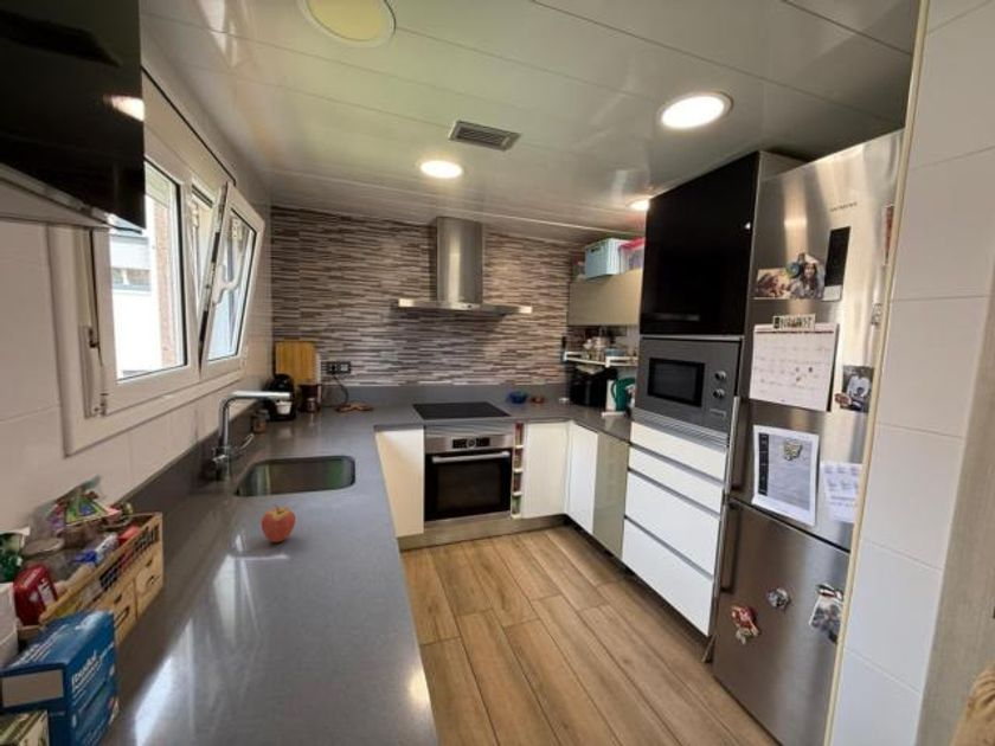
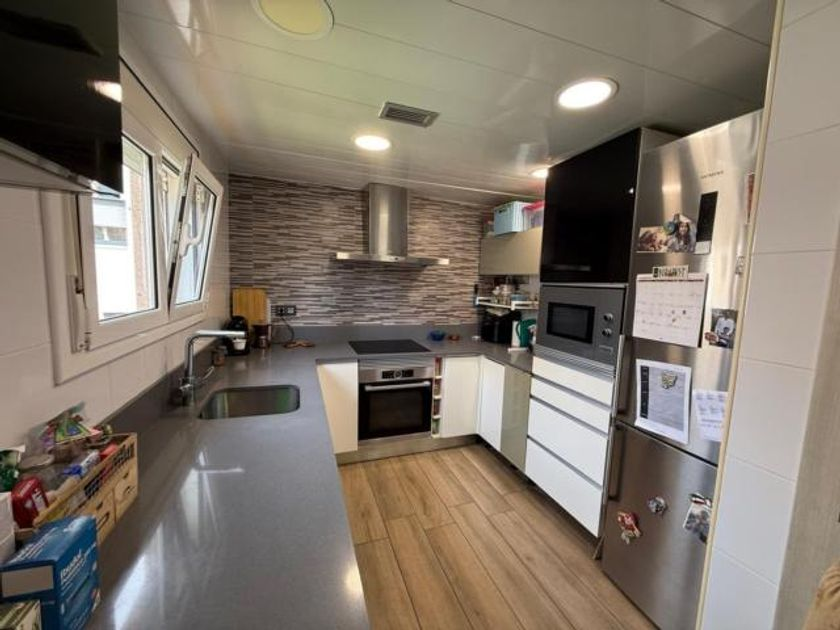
- fruit (278, 521)
